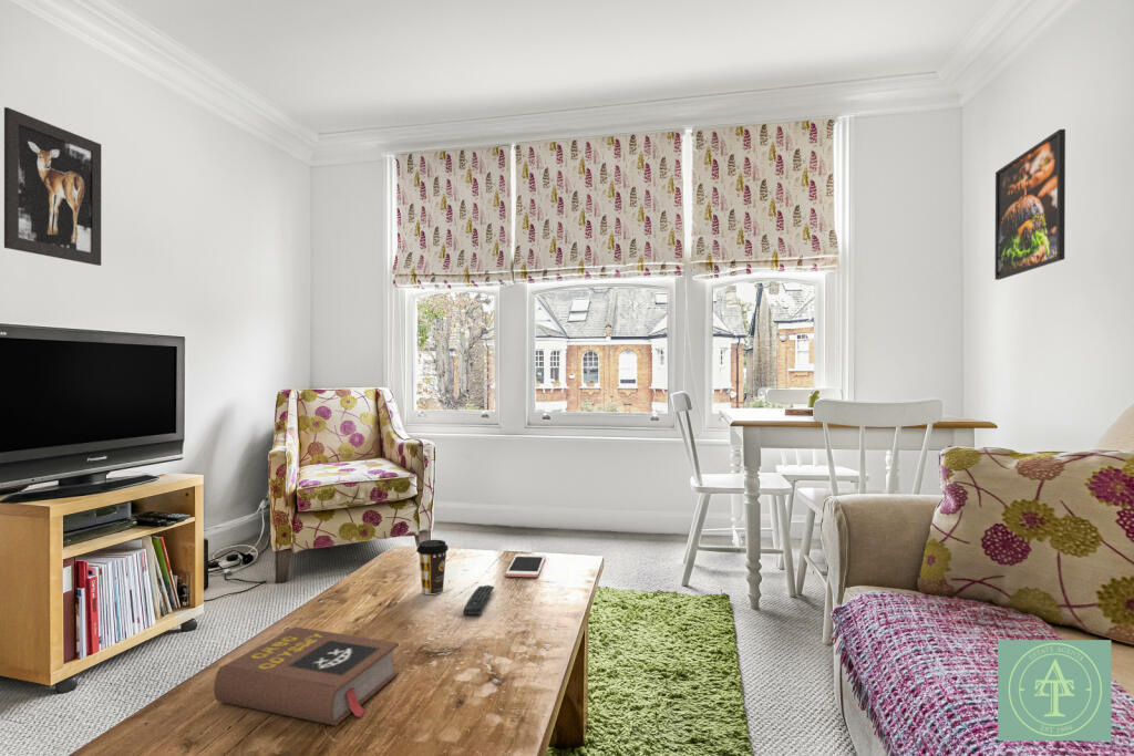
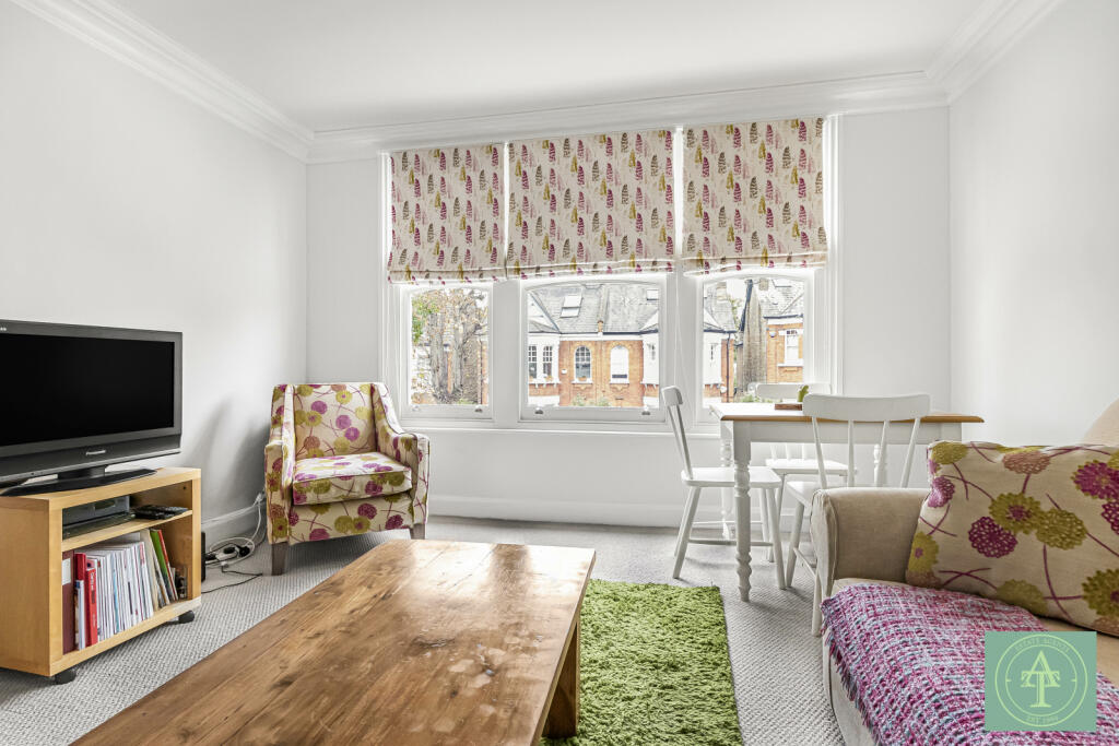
- book (316, 673)
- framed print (1027, 211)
- wall art (55, 191)
- remote control (480, 597)
- coffee cup (432, 567)
- cell phone (526, 565)
